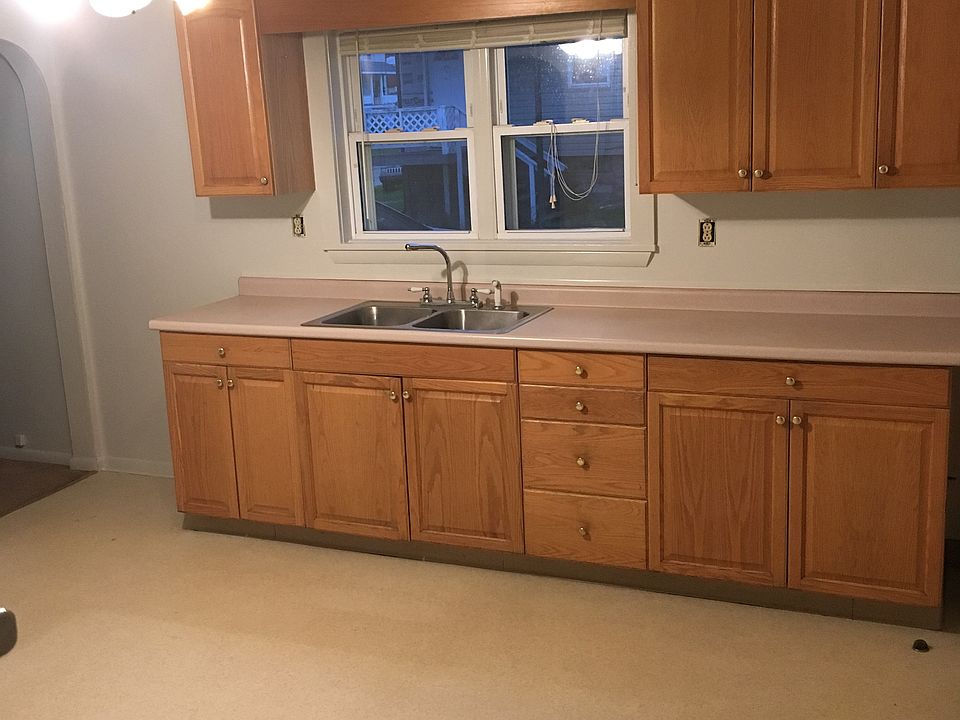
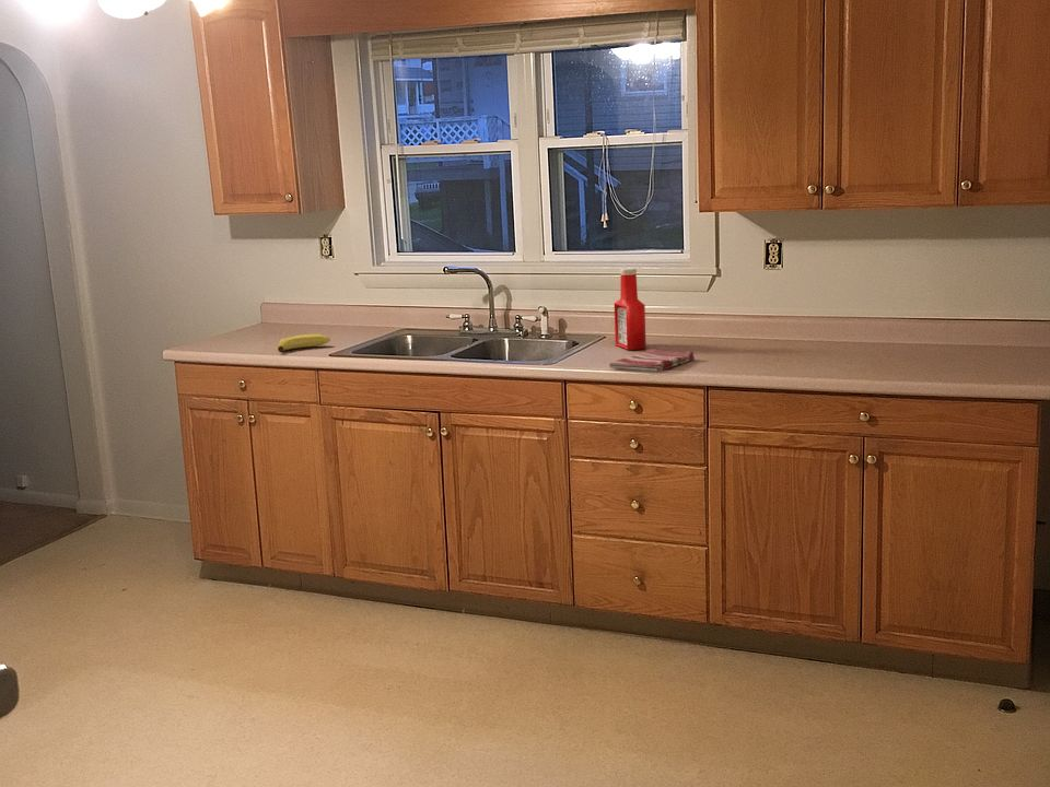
+ fruit (302, 342)
+ dish towel (652, 359)
+ soap bottle (629, 307)
